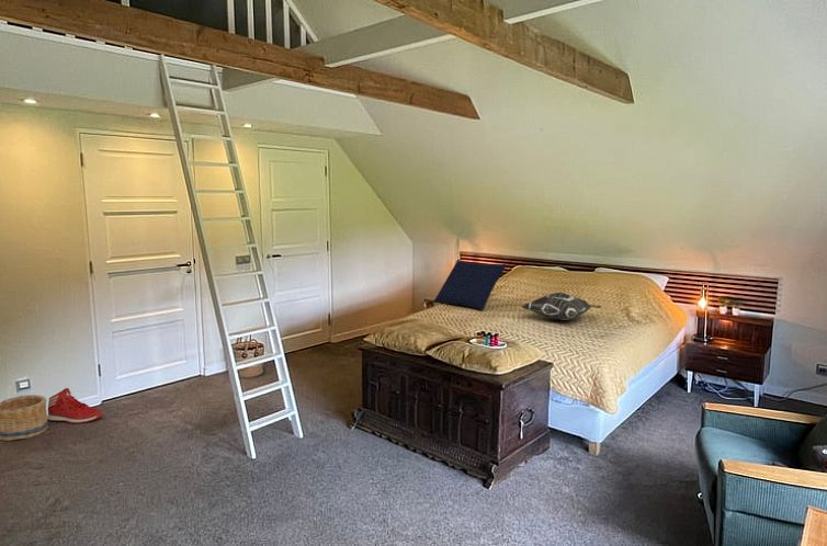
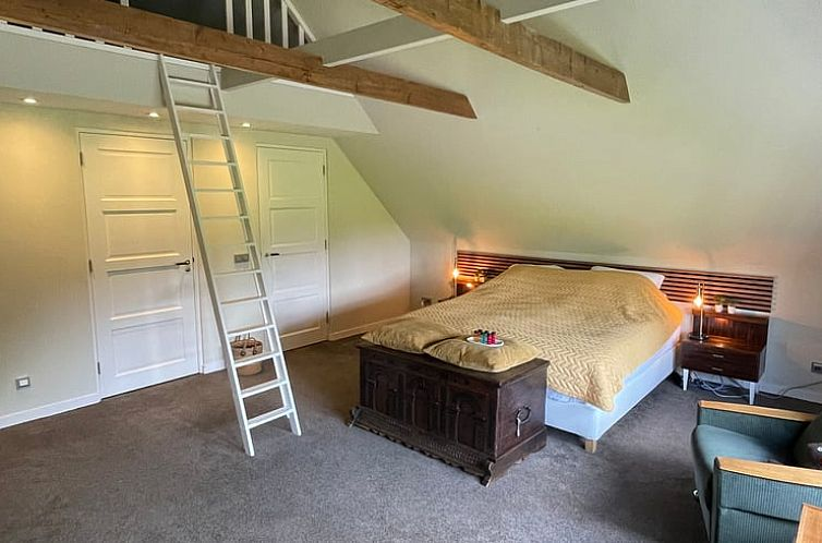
- sneaker (73, 403)
- decorative pillow (562, 306)
- basket (21, 417)
- cushion (468, 284)
